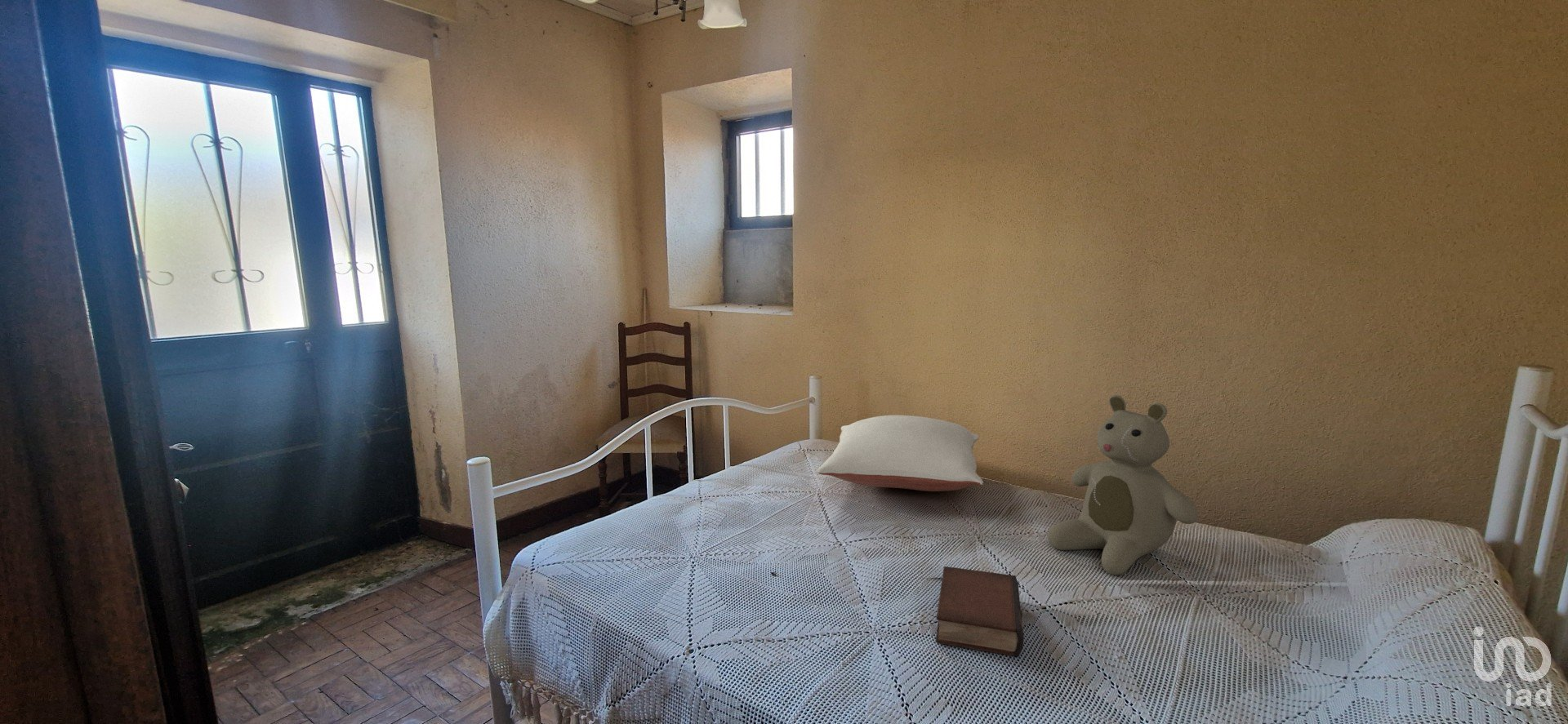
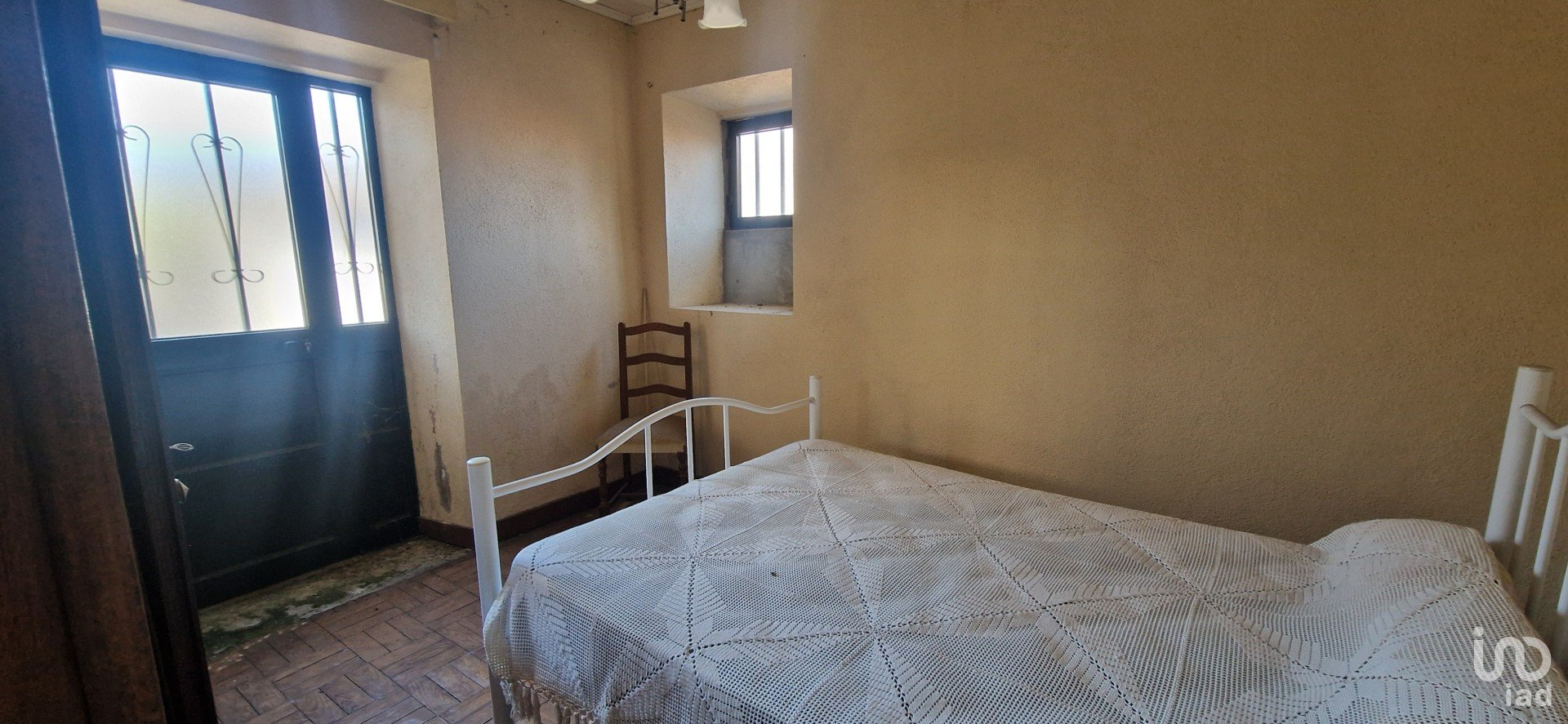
- book (979, 607)
- teddy bear (1116, 478)
- pillow (902, 454)
